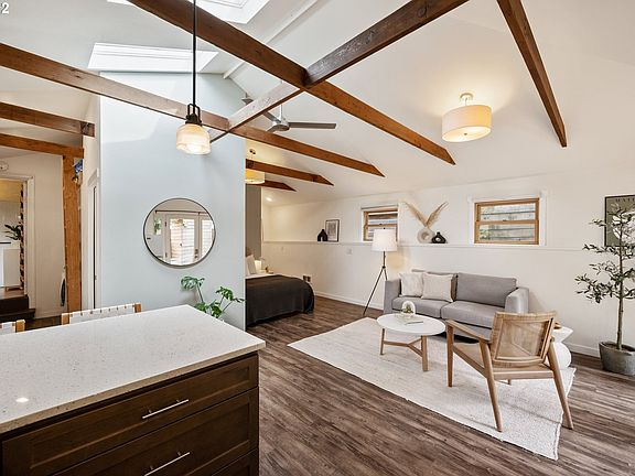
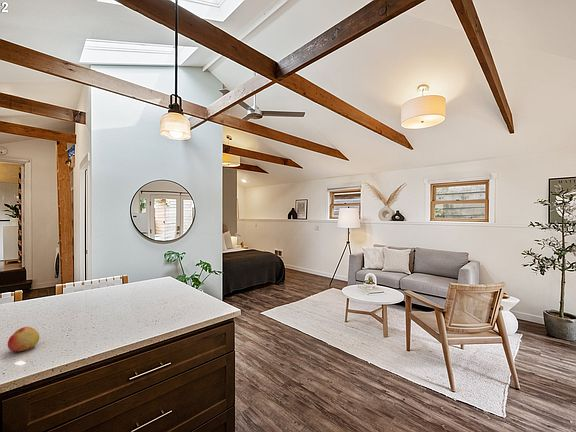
+ apple (24, 338)
